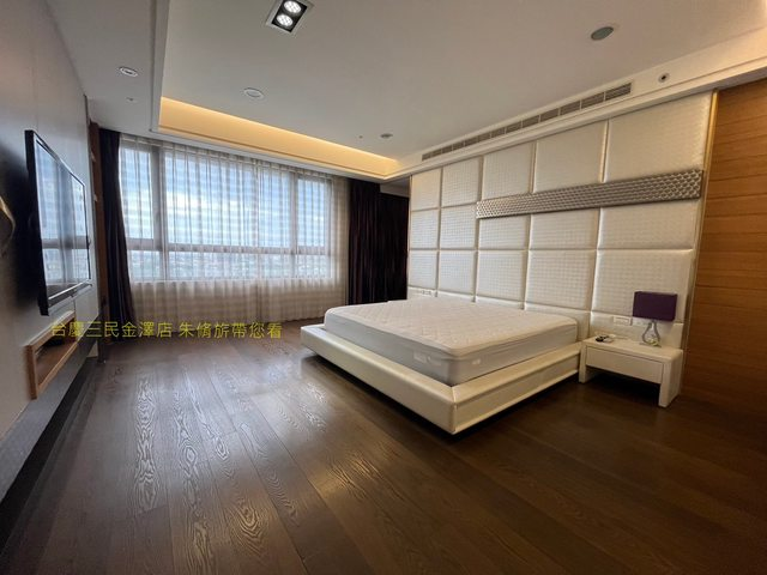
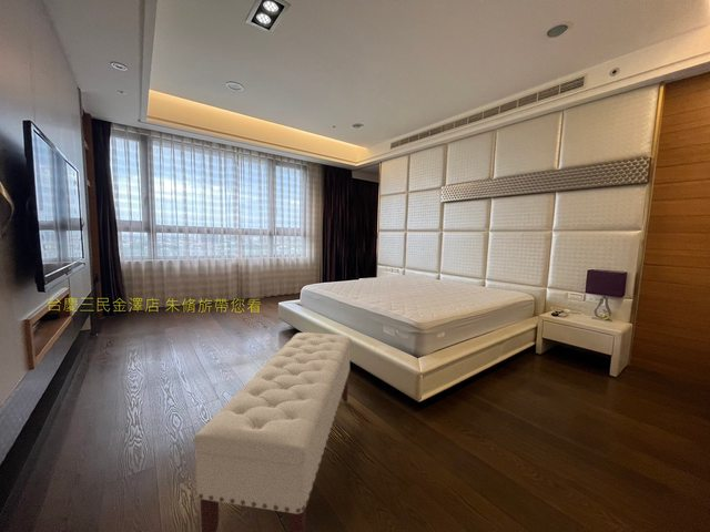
+ bench (297, 409)
